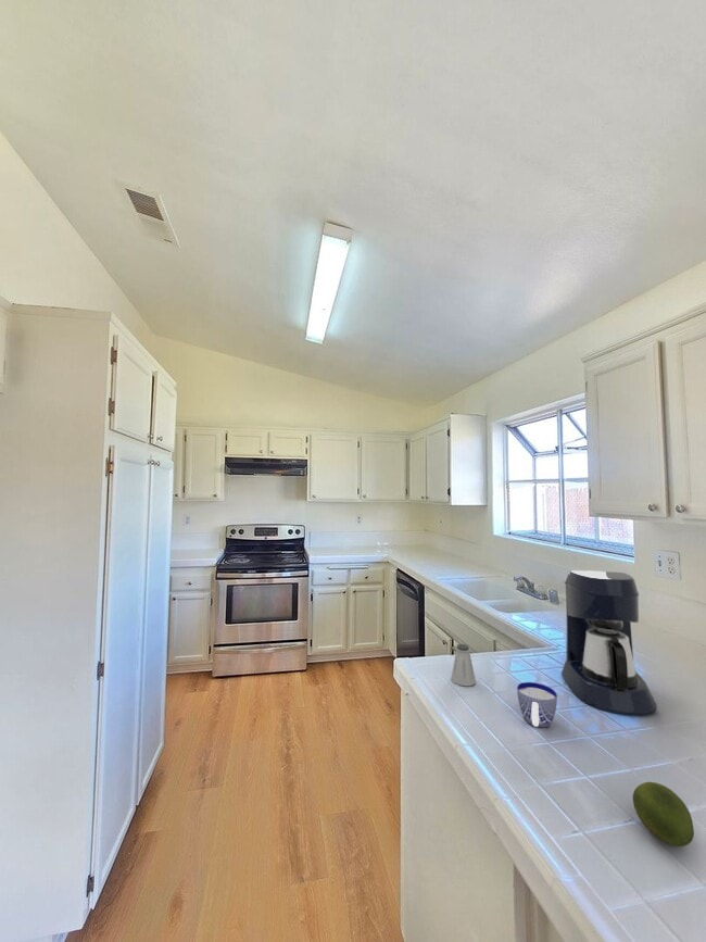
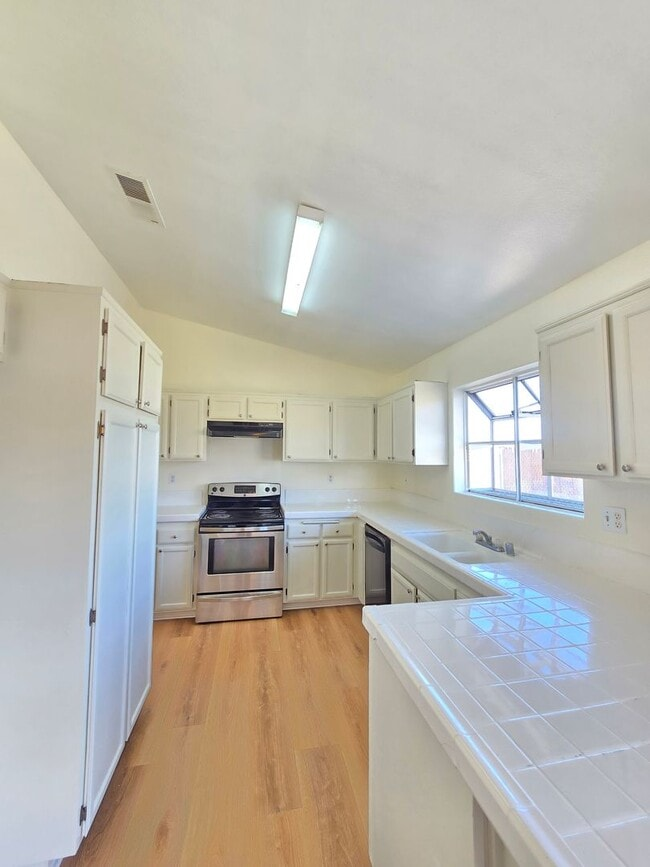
- coffee maker (606, 631)
- cup (537, 707)
- fruit (661, 812)
- saltshaker (463, 663)
